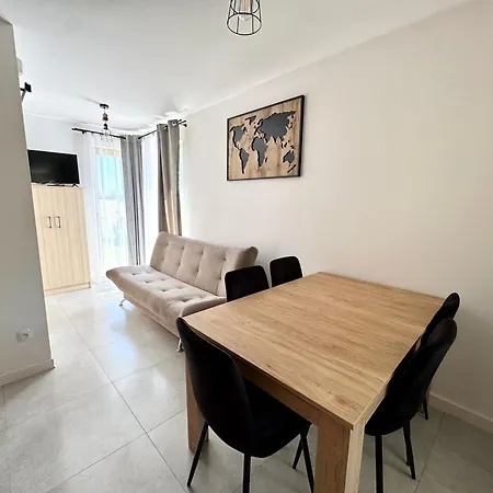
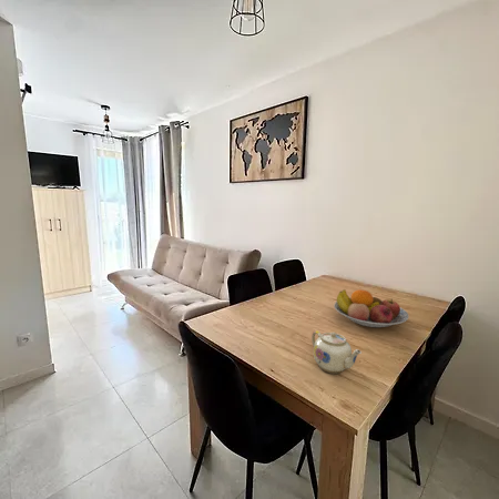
+ fruit bowl (369, 306)
+ teapot (334, 350)
